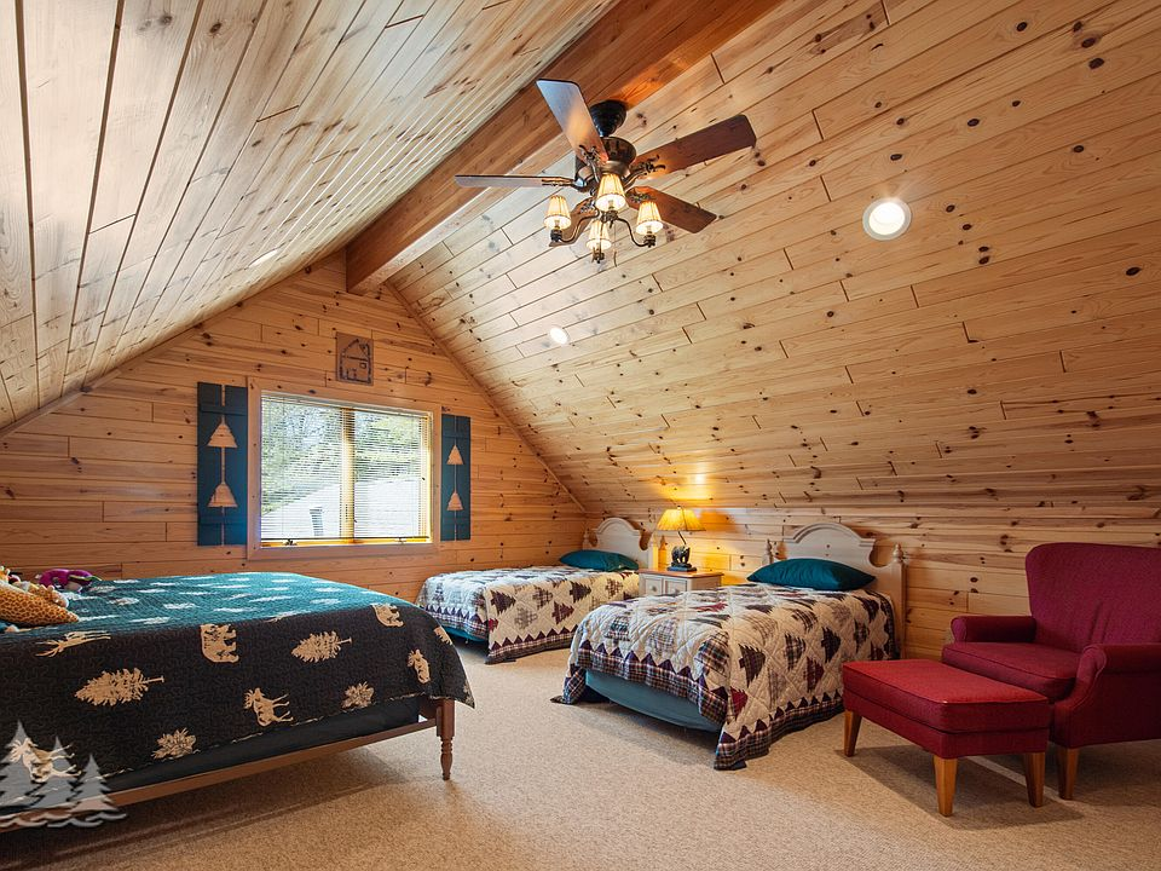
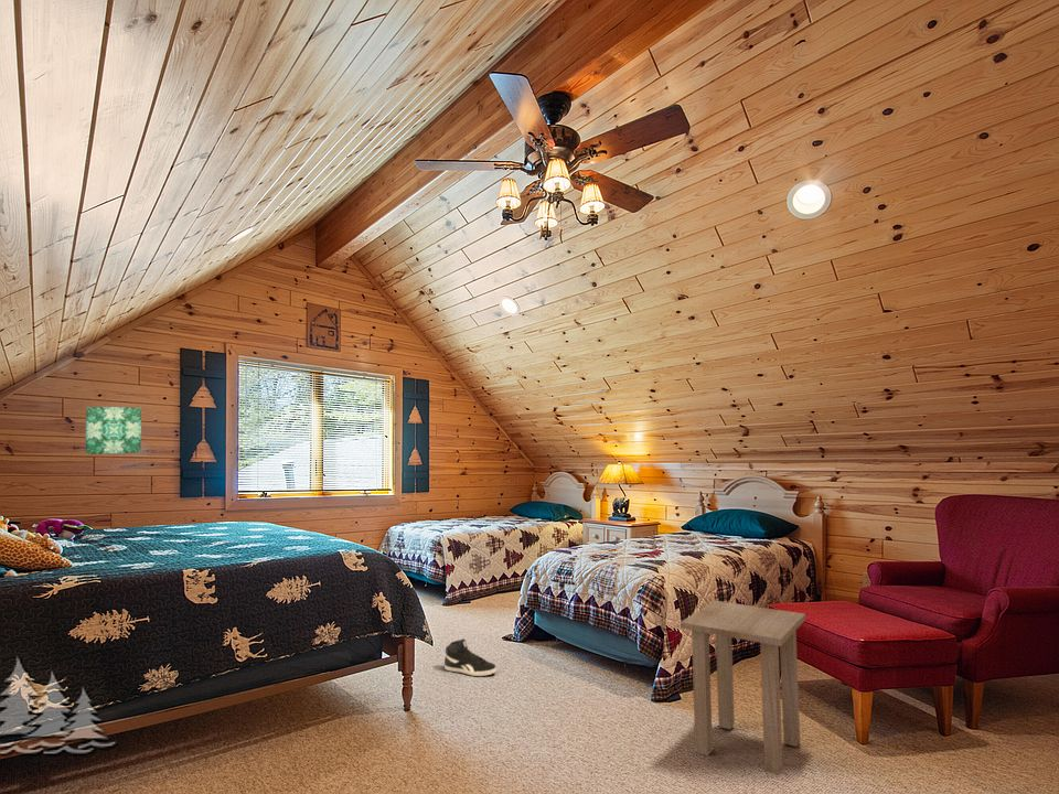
+ sneaker (469, 655)
+ wall art (114, 430)
+ side table (732, 682)
